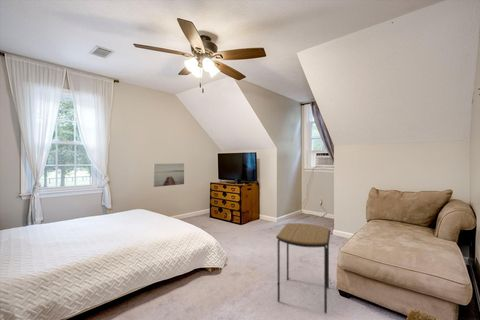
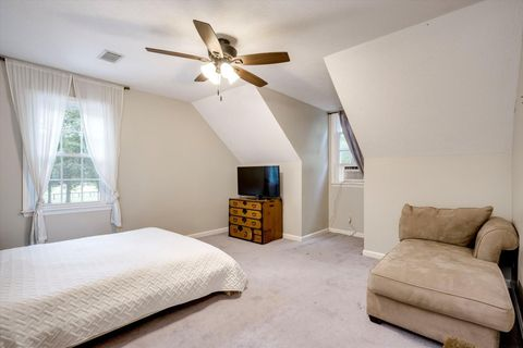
- wall art (169, 174)
- side table (288, 263)
